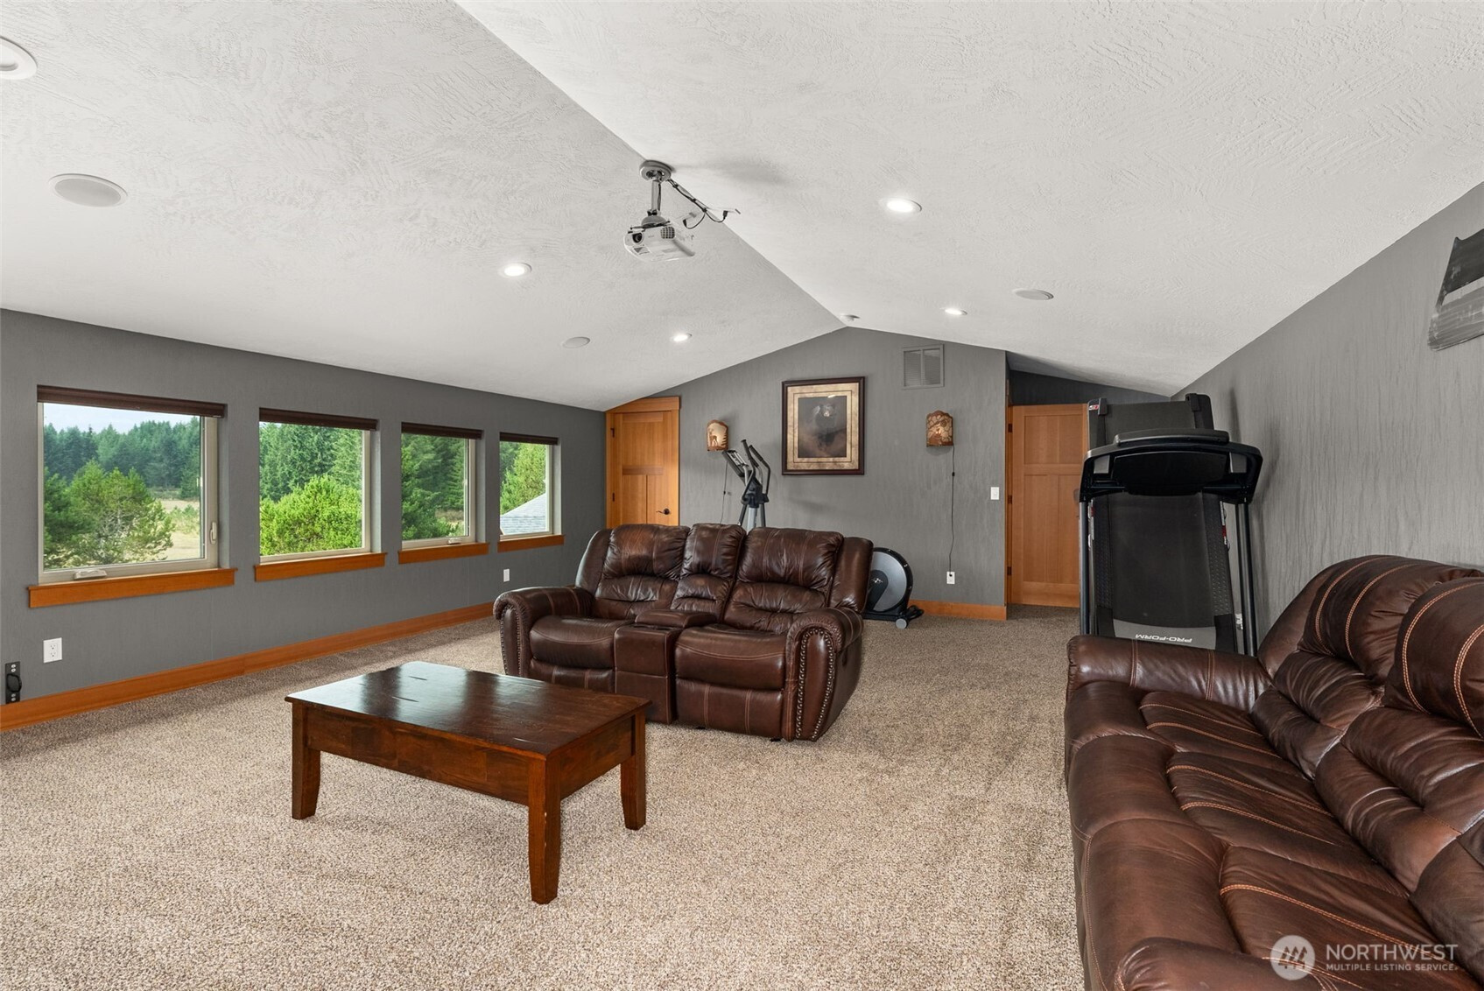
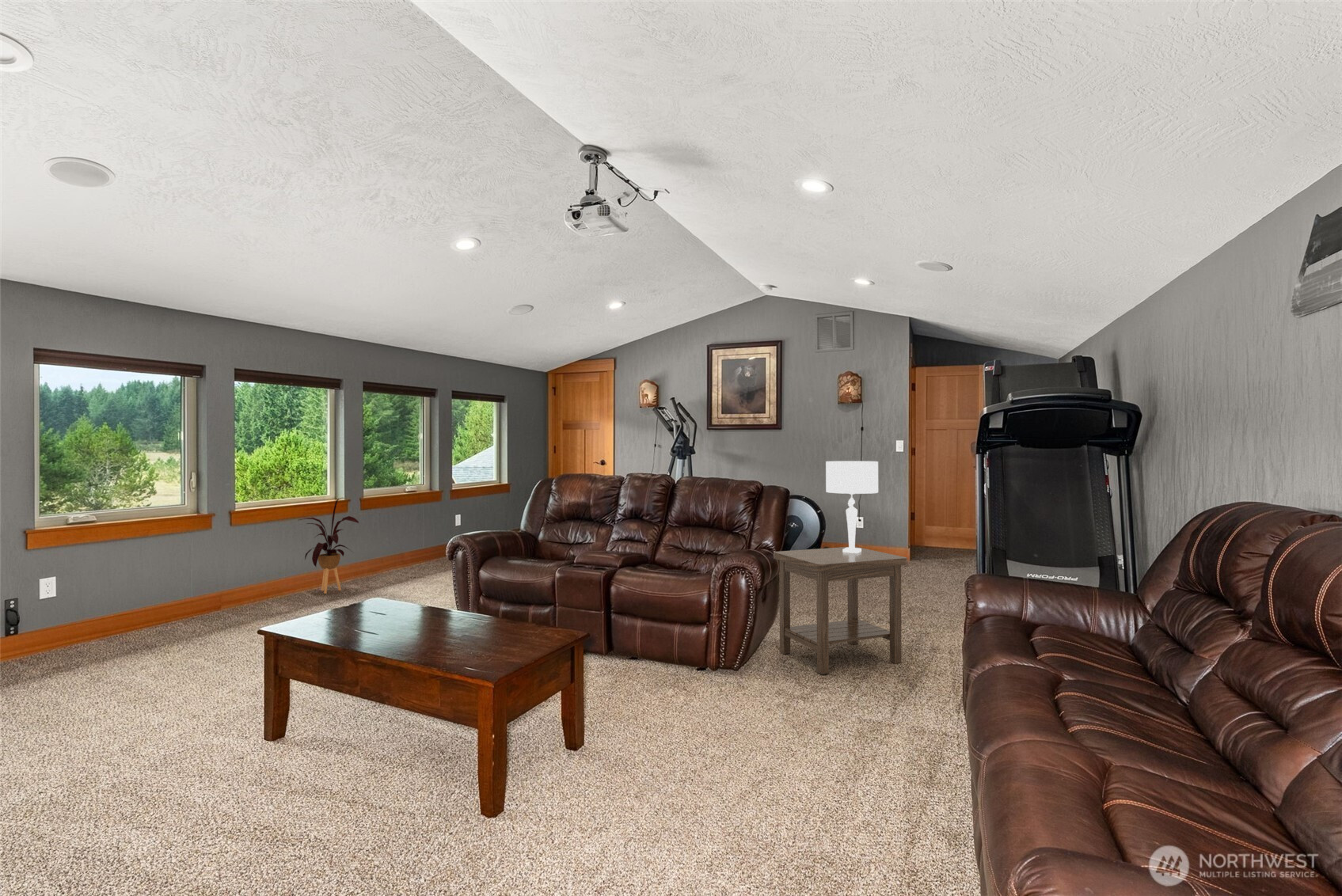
+ house plant (327, 545)
+ table lamp (851, 506)
+ side table (848, 606)
